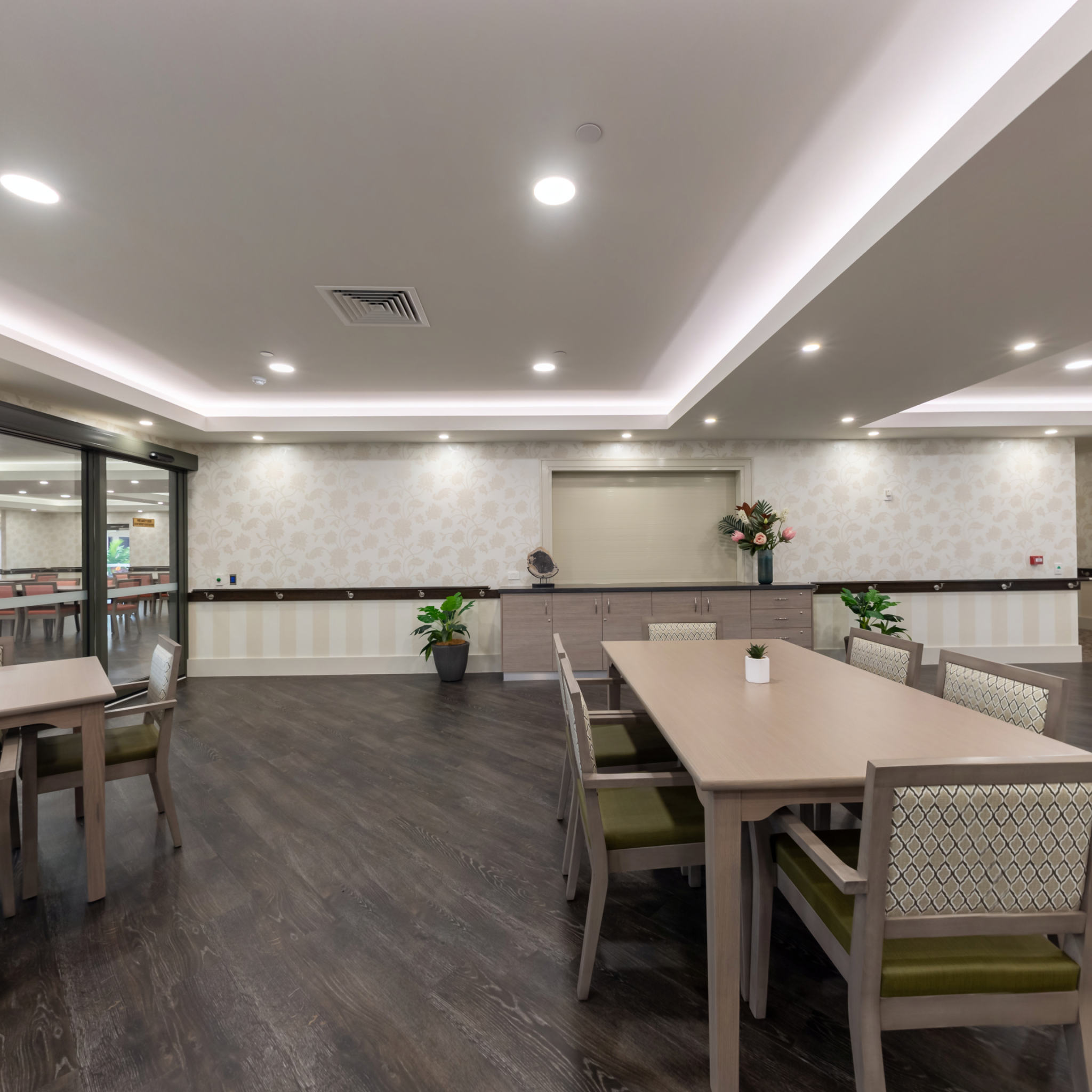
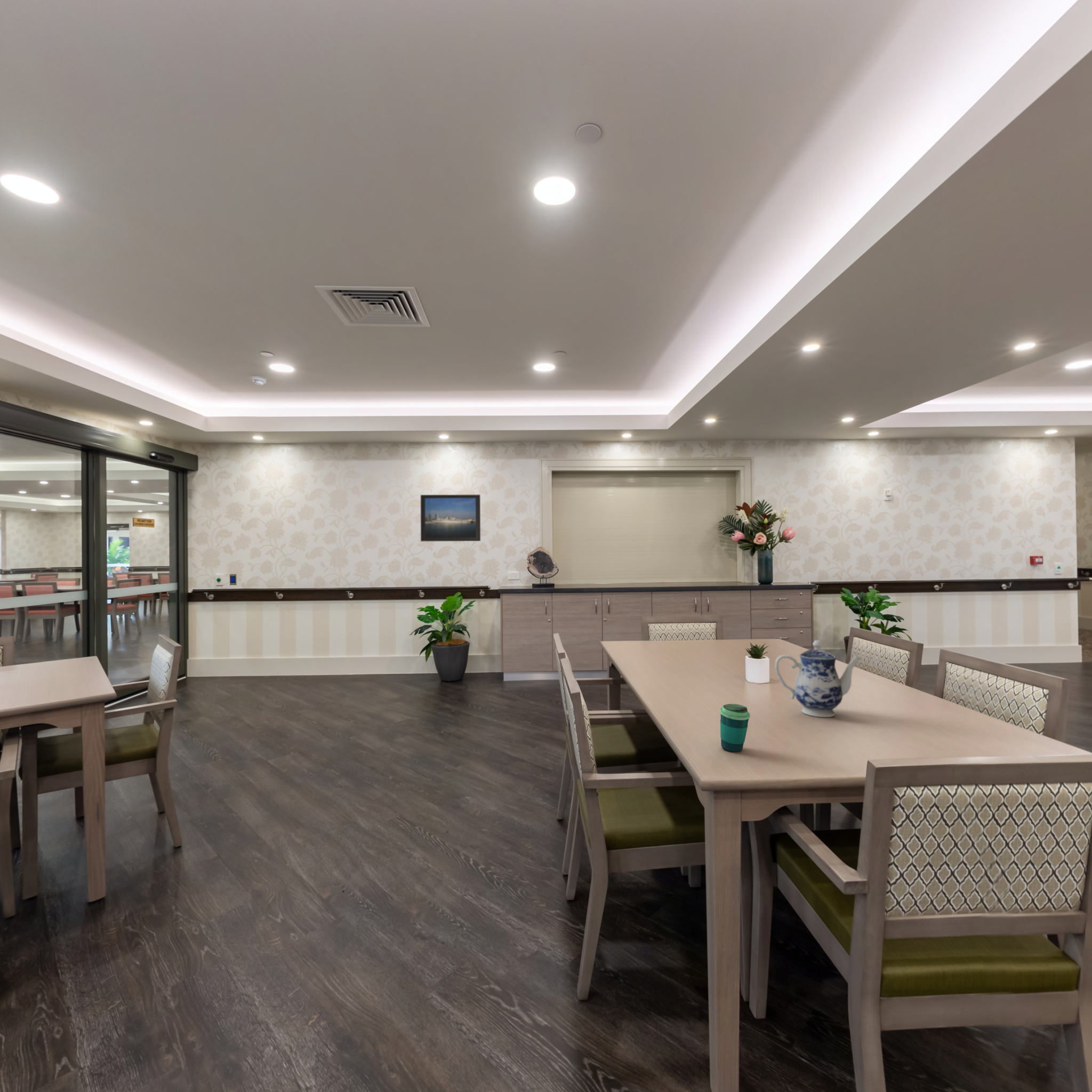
+ cup (735, 728)
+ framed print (450, 518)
+ teapot (817, 677)
